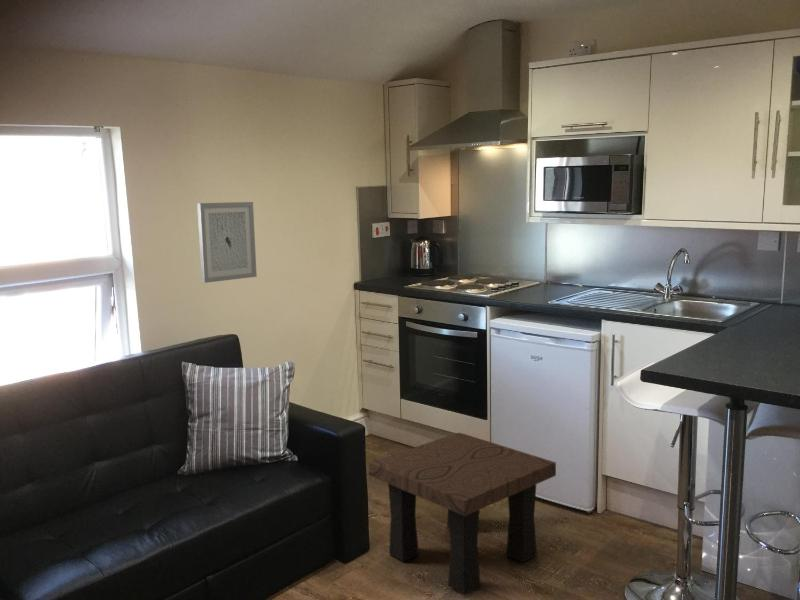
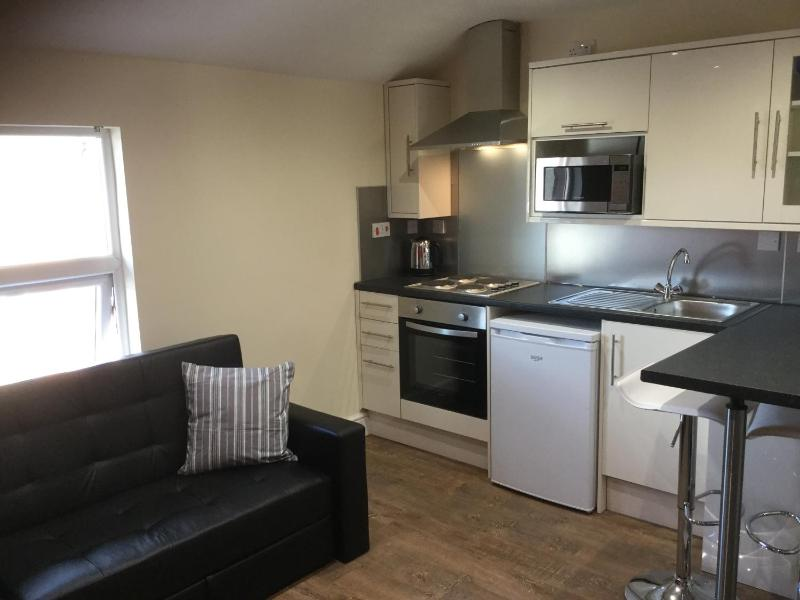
- side table (462, 509)
- wall art (228, 241)
